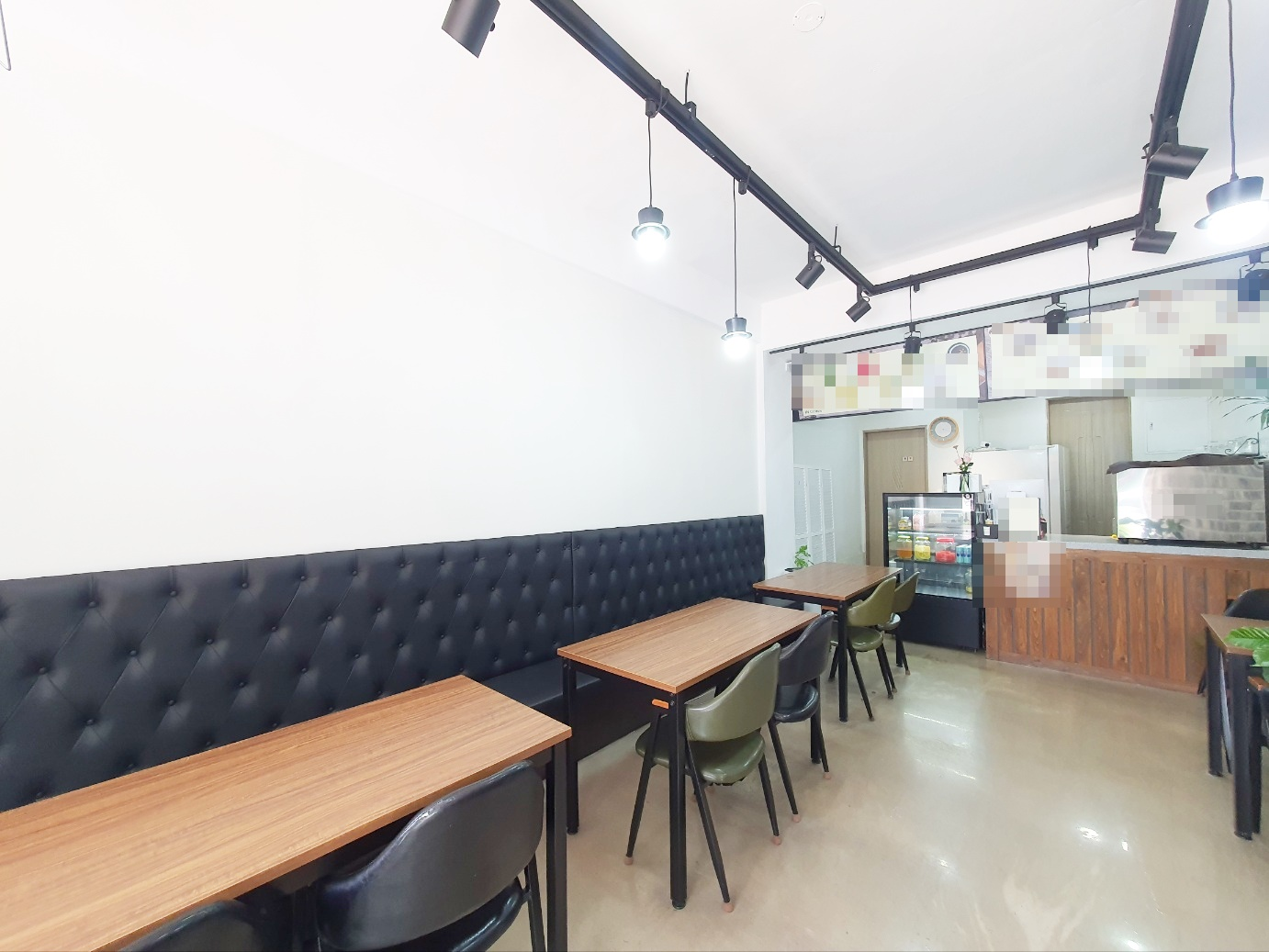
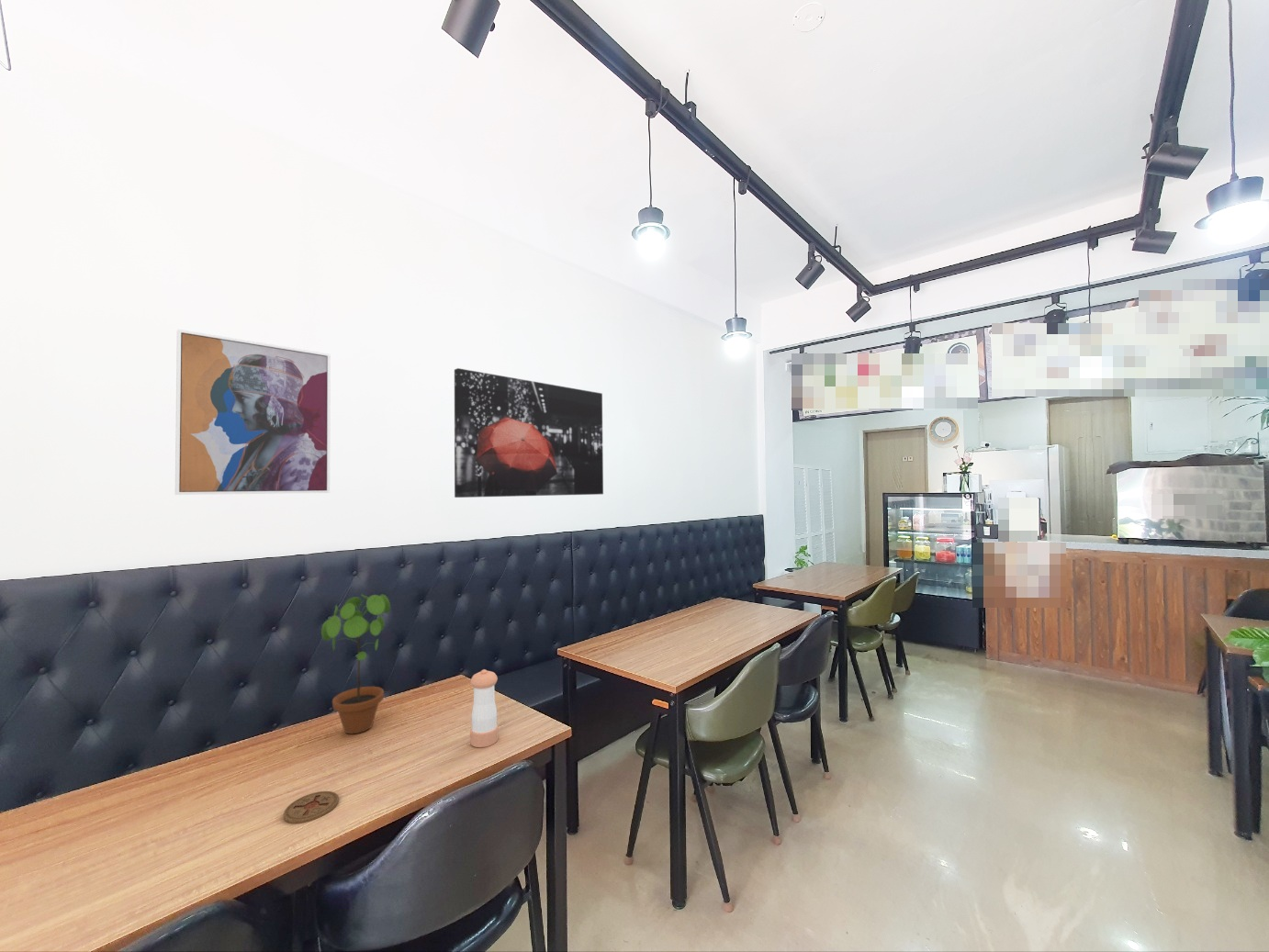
+ pepper shaker (484, 705)
+ potted plant (358, 661)
+ wall art (259, 418)
+ coaster (311, 806)
+ wall art (537, 439)
